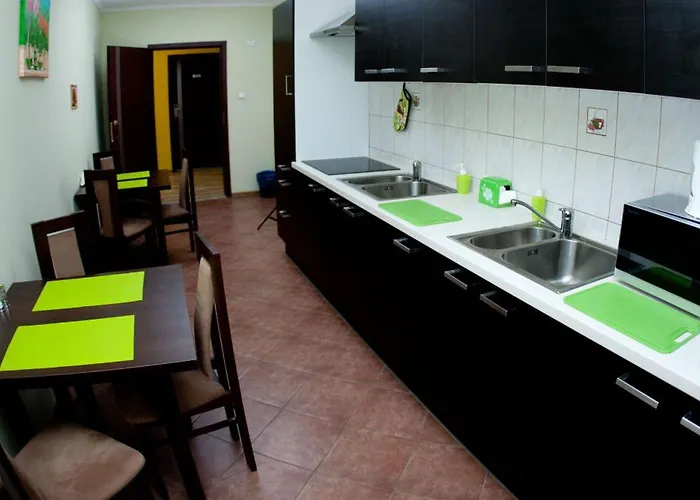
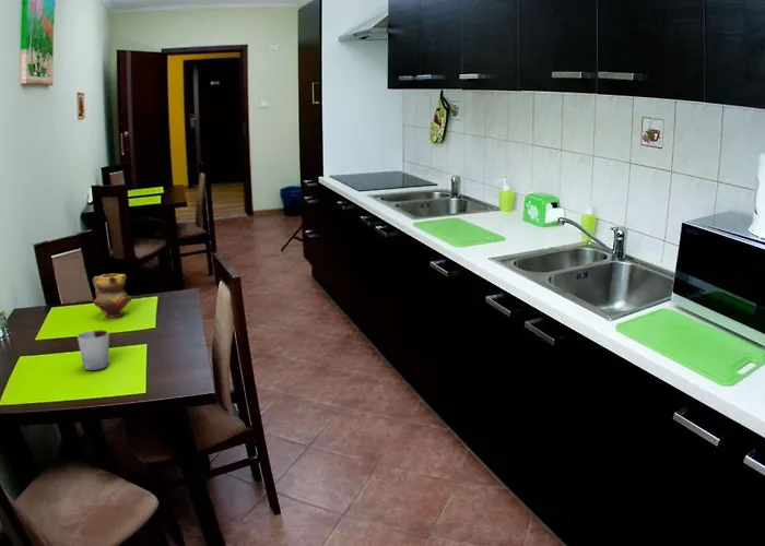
+ cup (94, 348)
+ teapot (111, 292)
